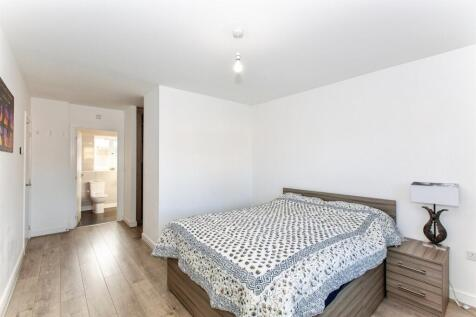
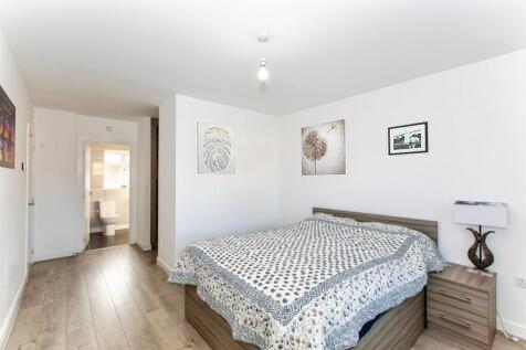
+ wall art (322, 149)
+ picture frame (407, 139)
+ wall art (217, 149)
